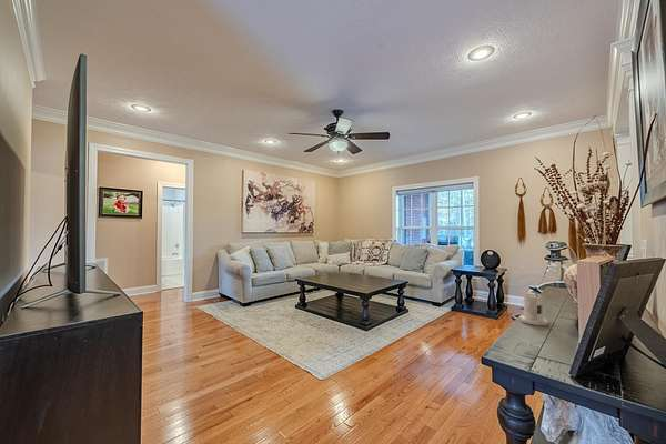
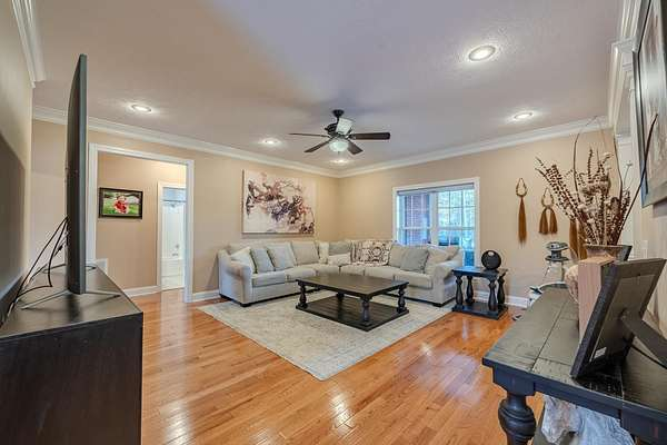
- candle (533, 306)
